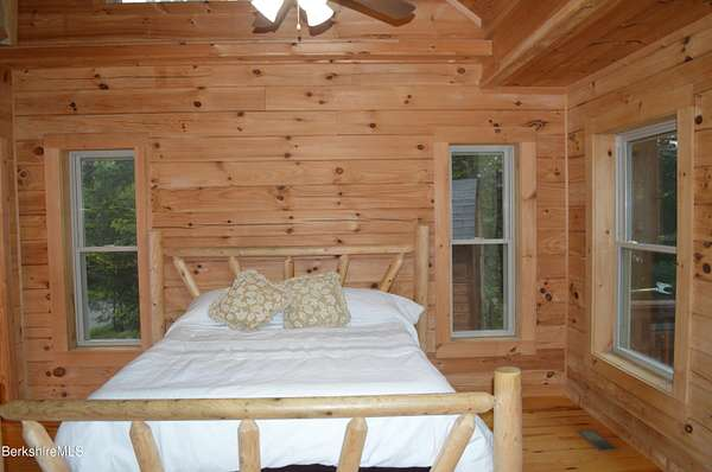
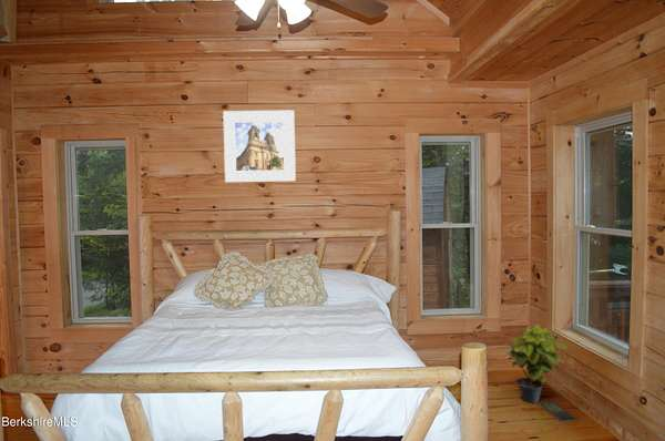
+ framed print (259, 146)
+ potted plant (532, 361)
